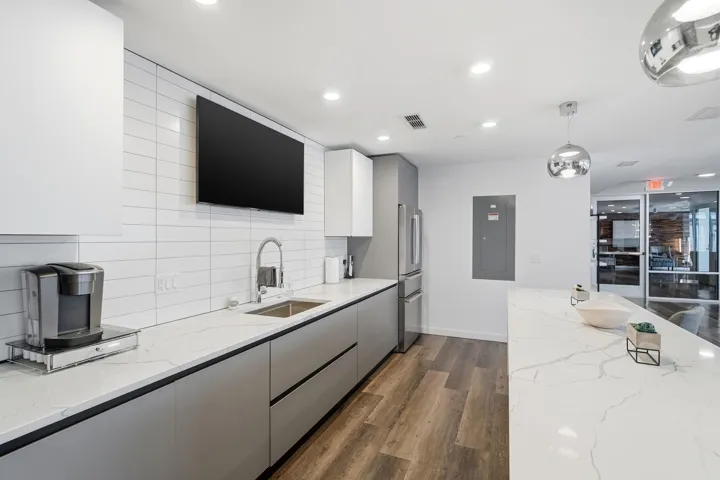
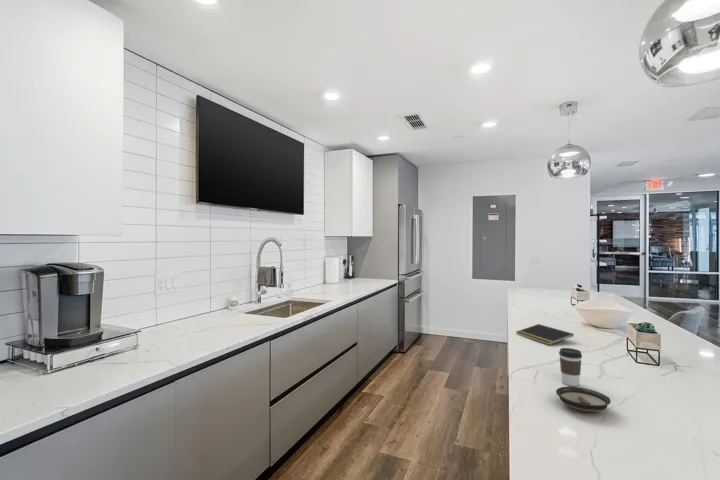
+ coffee cup (570, 366)
+ saucer (582, 401)
+ notepad (543, 333)
